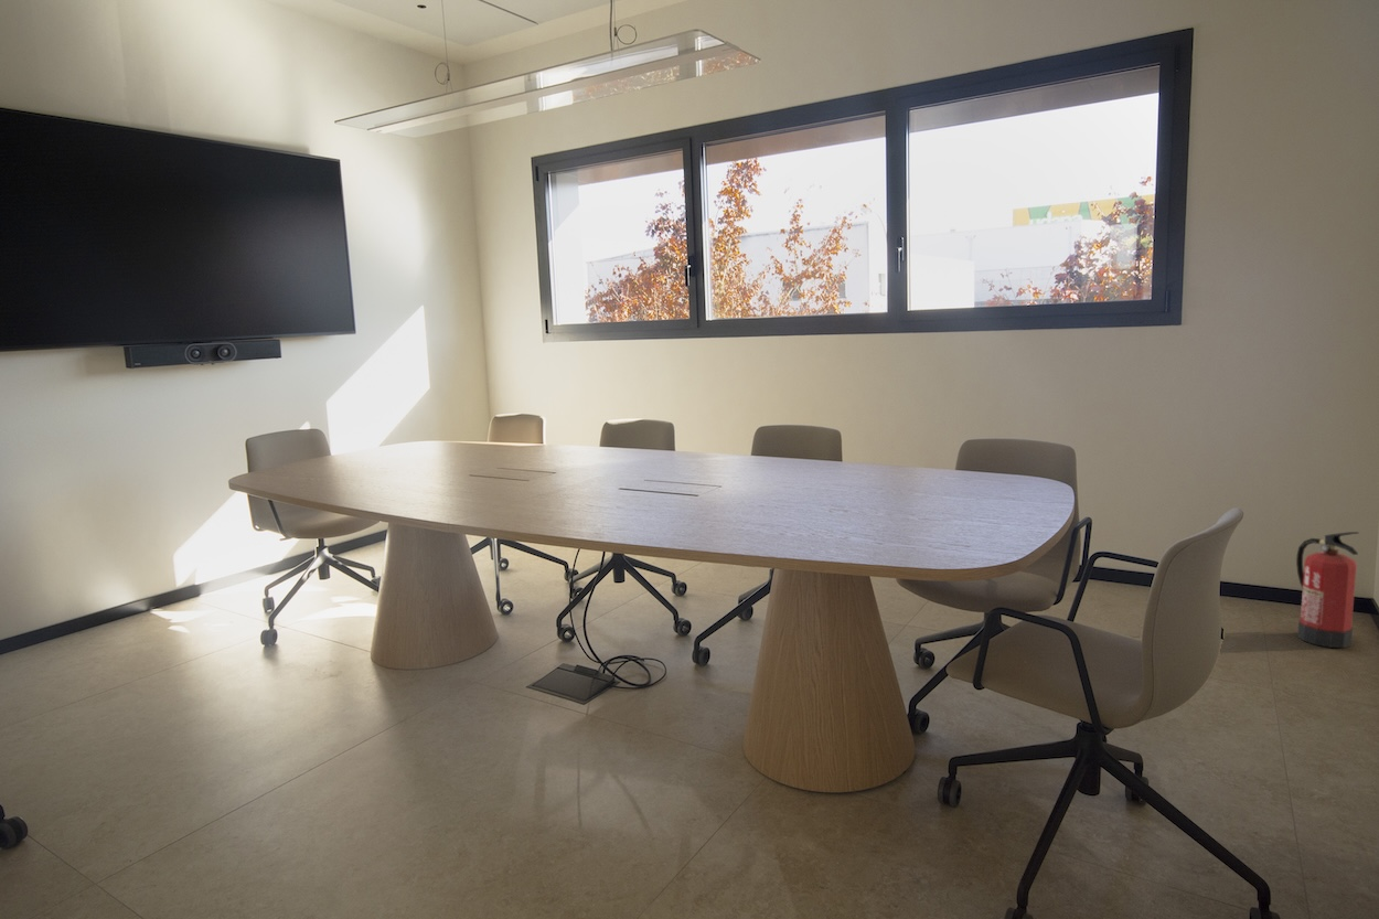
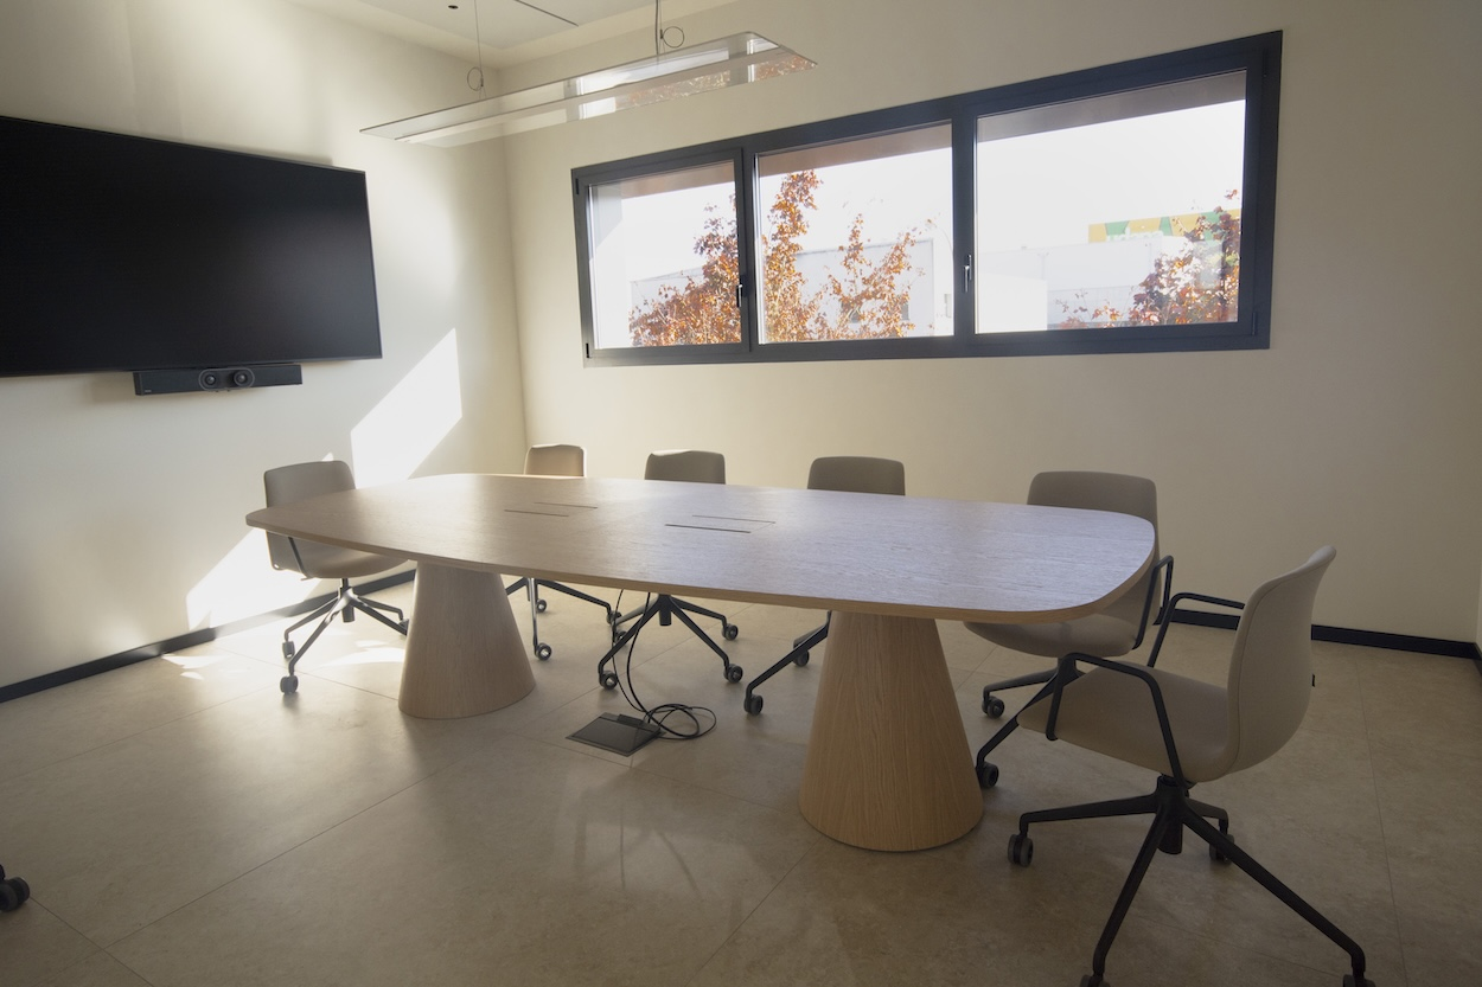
- fire extinguisher (1323, 581)
